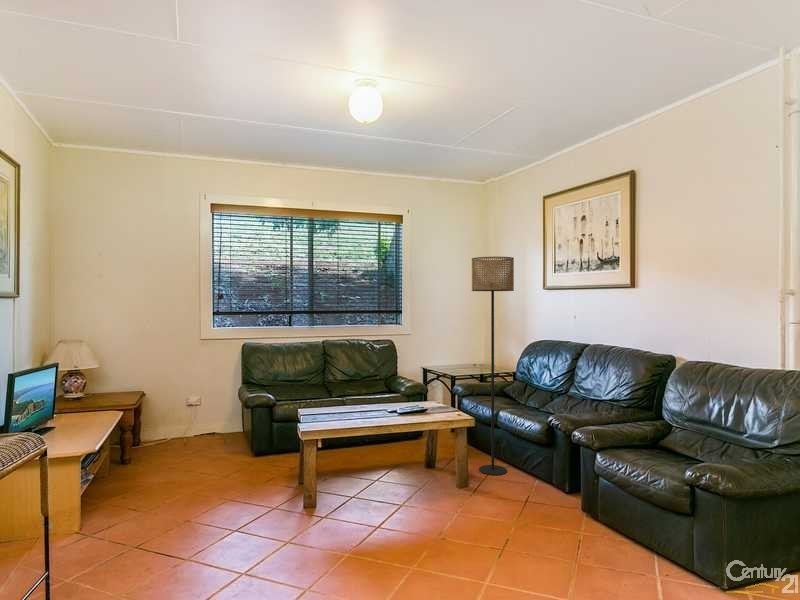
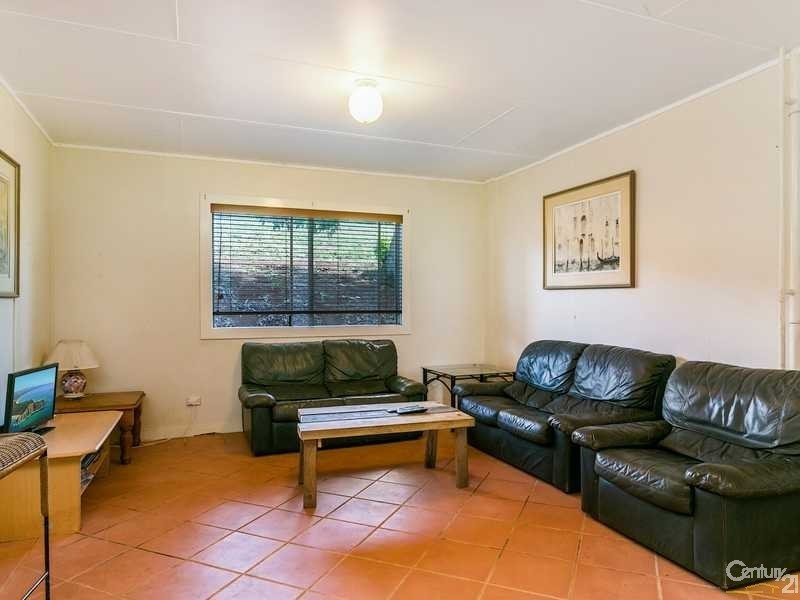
- floor lamp (492, 364)
